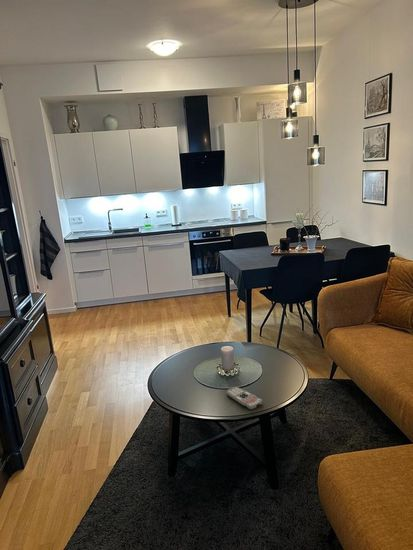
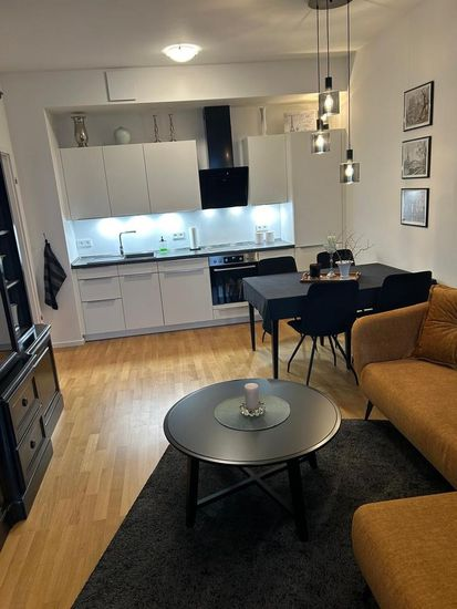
- remote control (243, 397)
